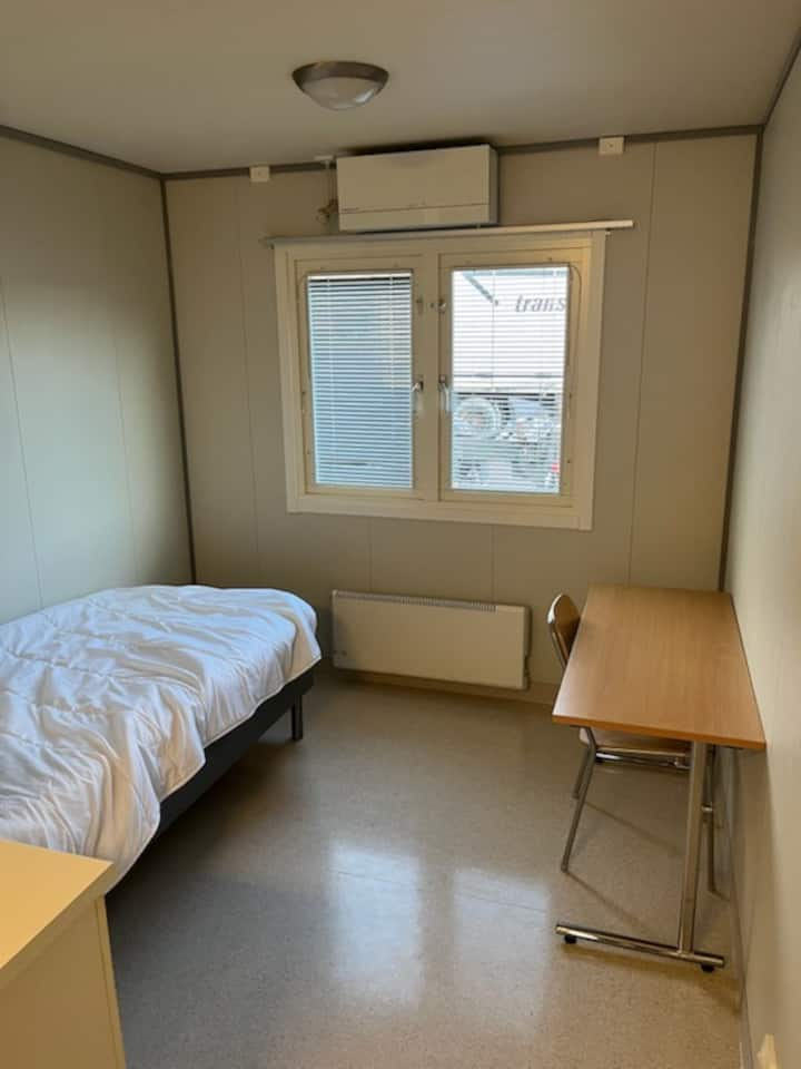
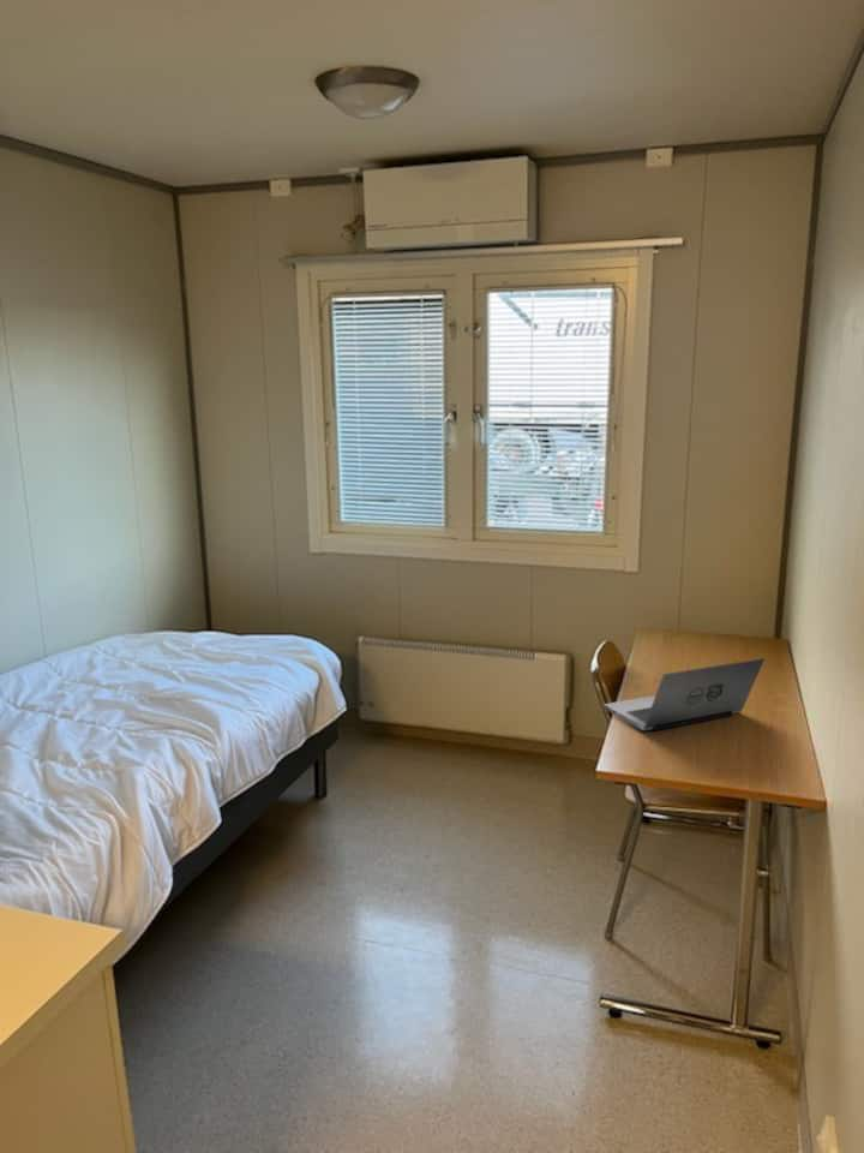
+ laptop (682, 685)
